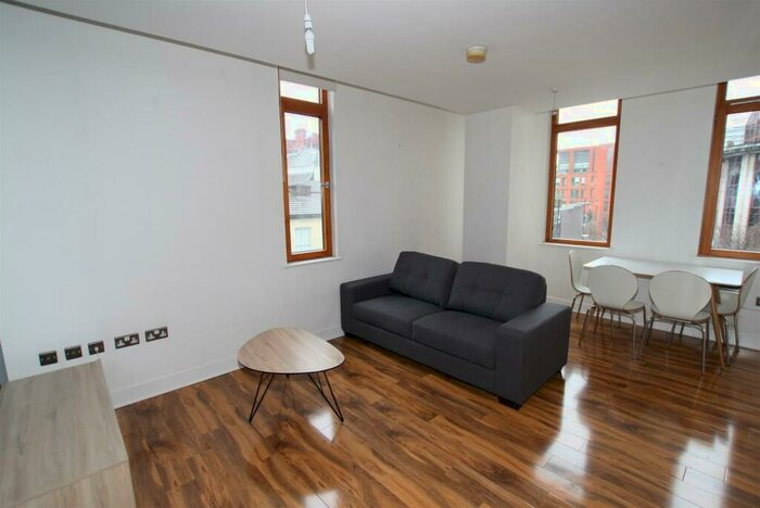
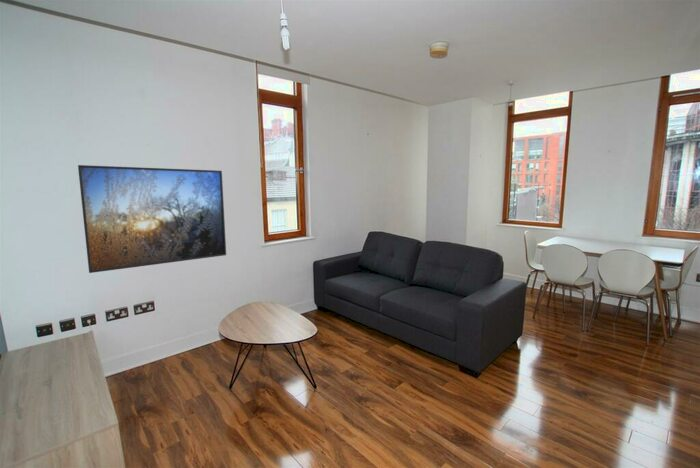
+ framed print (162, 216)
